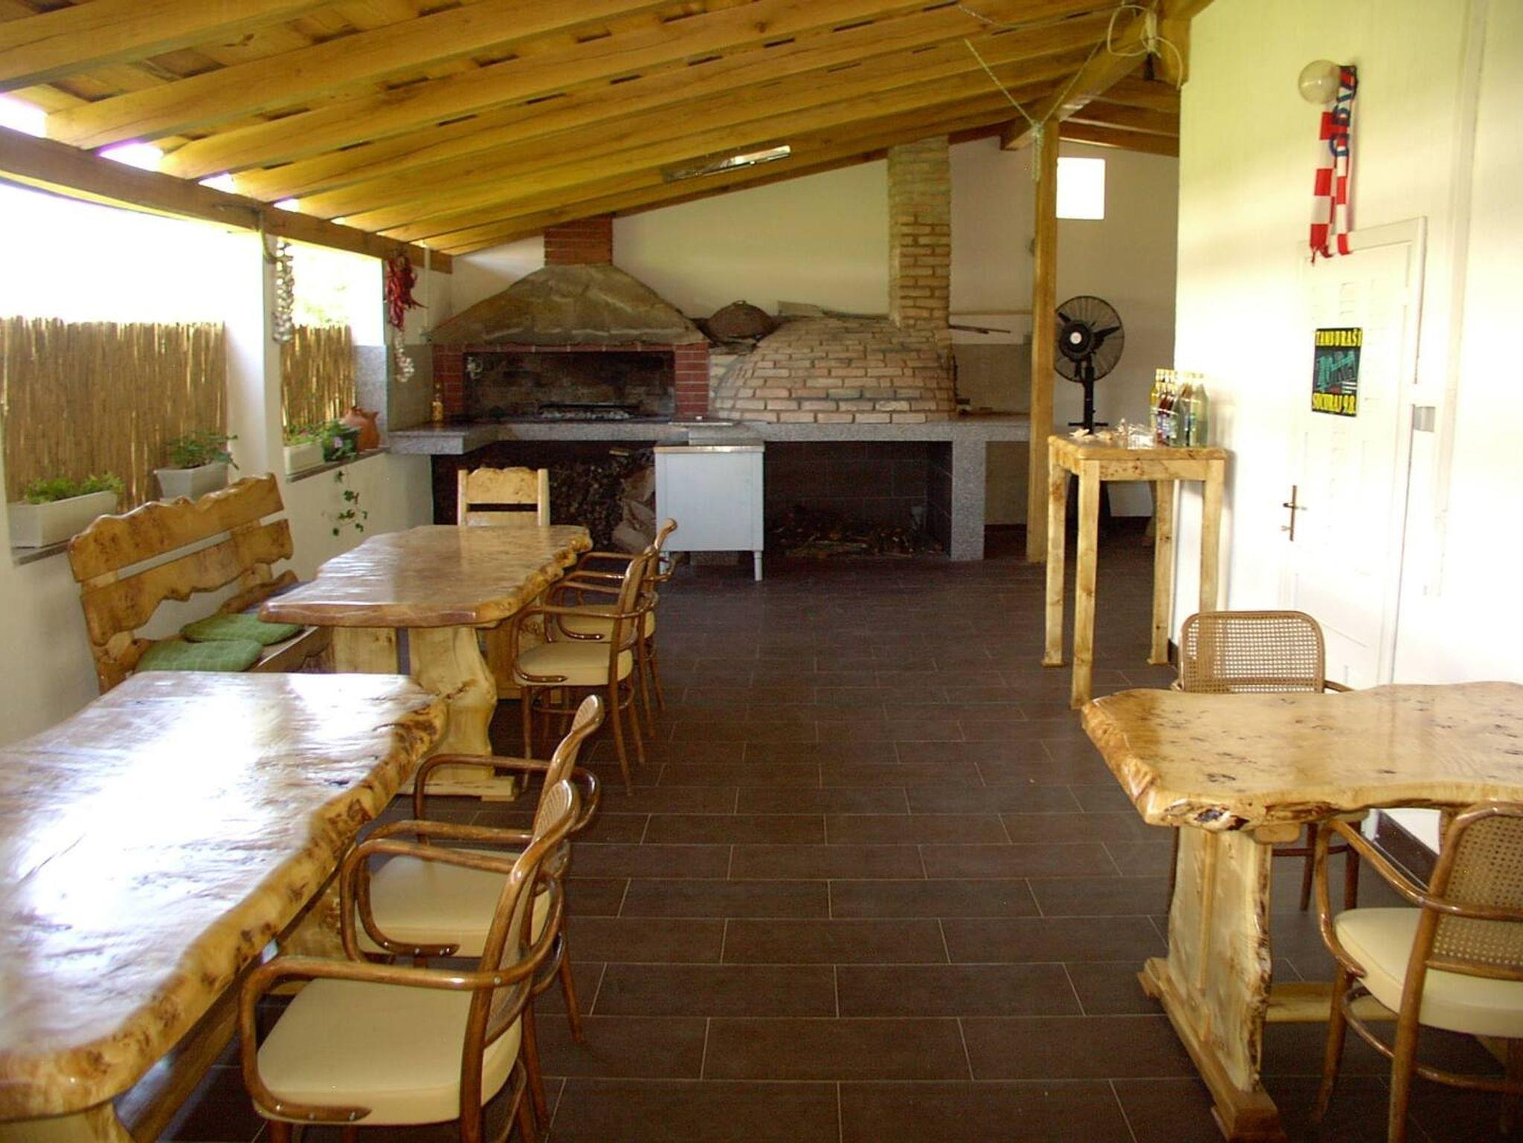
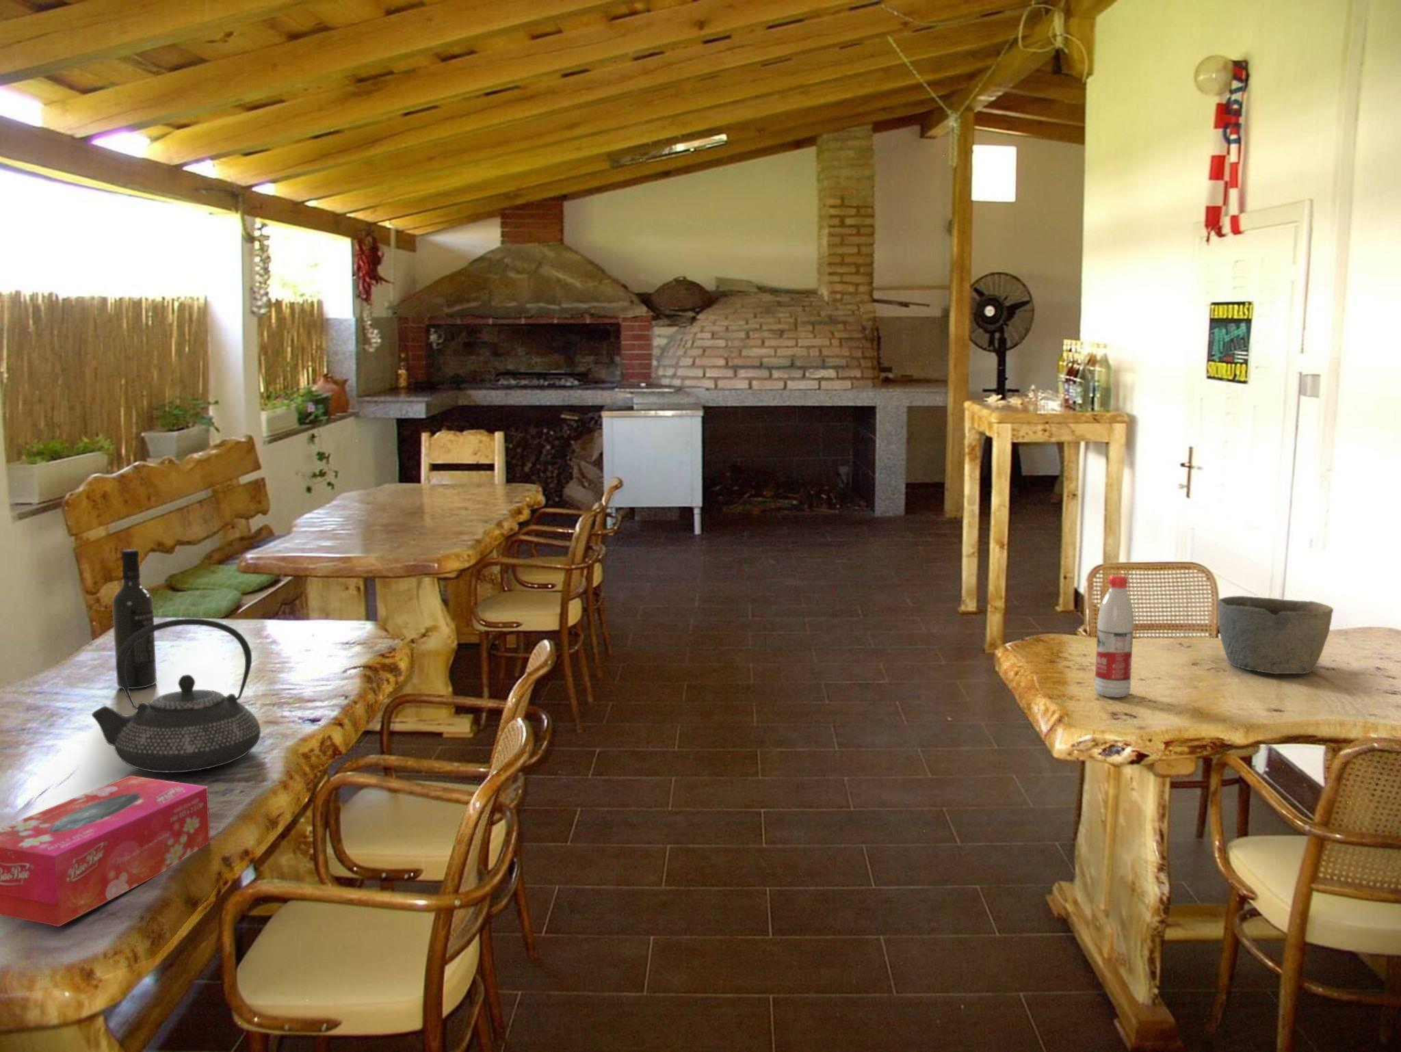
+ tissue box (97, 844)
+ wine bottle (134, 618)
+ teapot (177, 692)
+ water bottle (1115, 634)
+ bowl (1272, 634)
